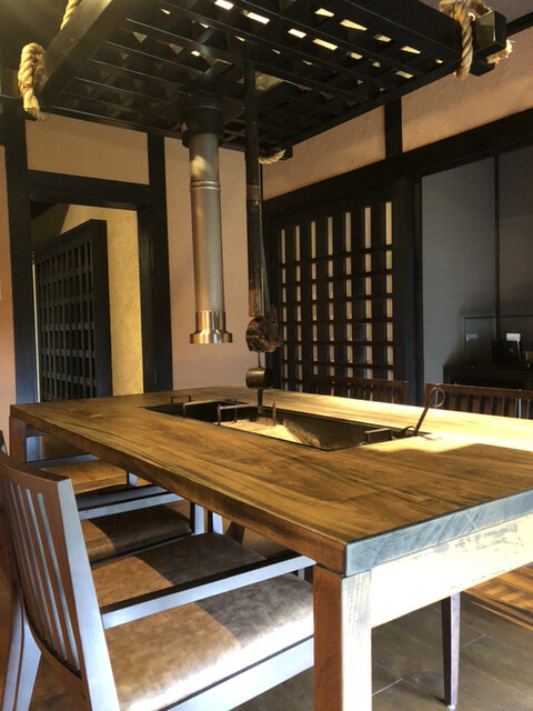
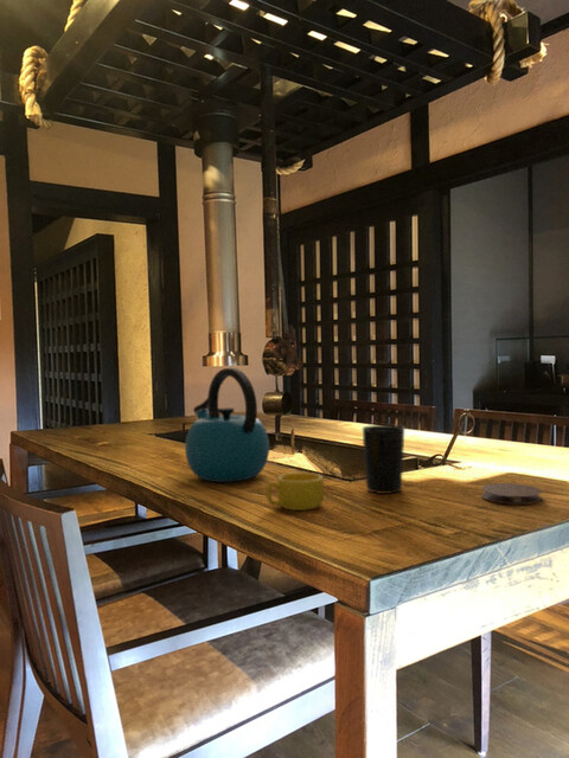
+ cup (383, 458)
+ cup (294, 492)
+ kettle (223, 422)
+ coaster (511, 493)
